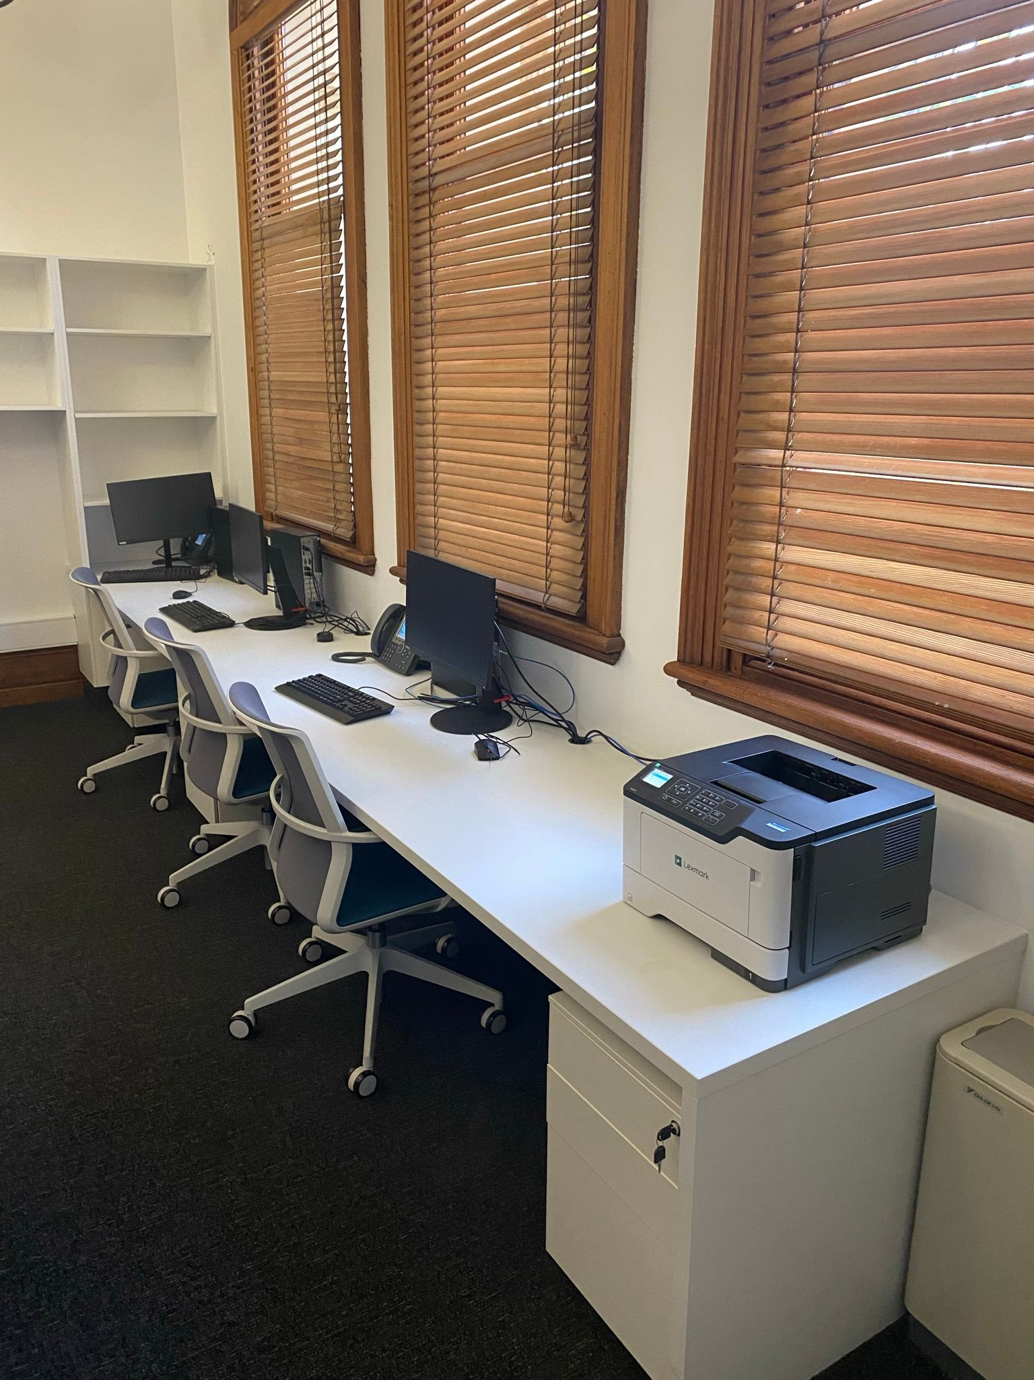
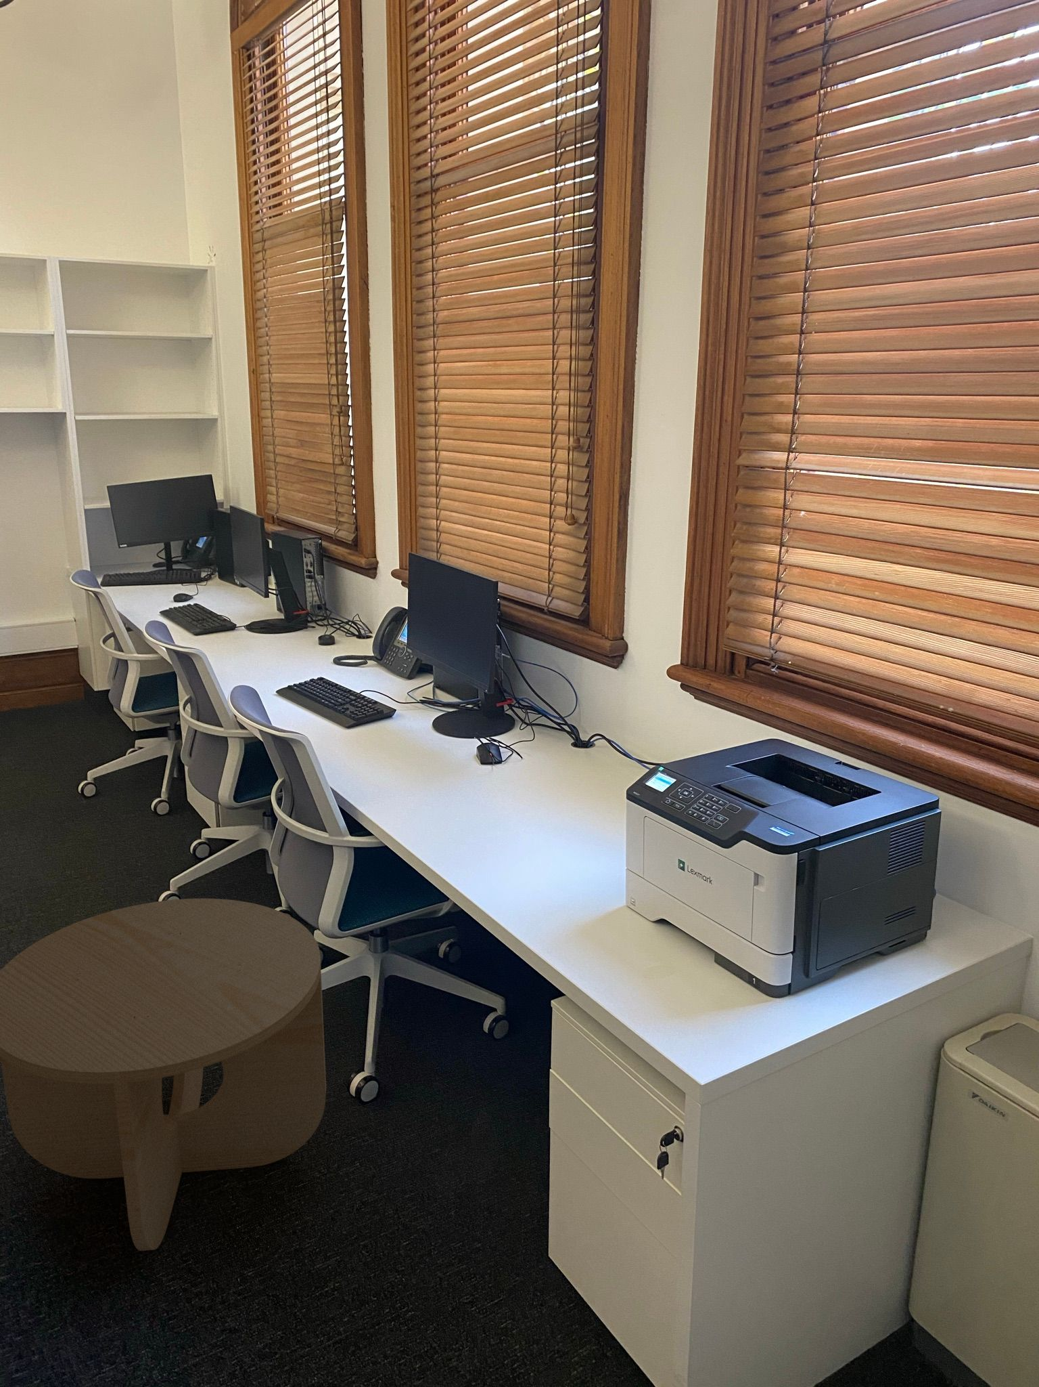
+ side table (168, 1074)
